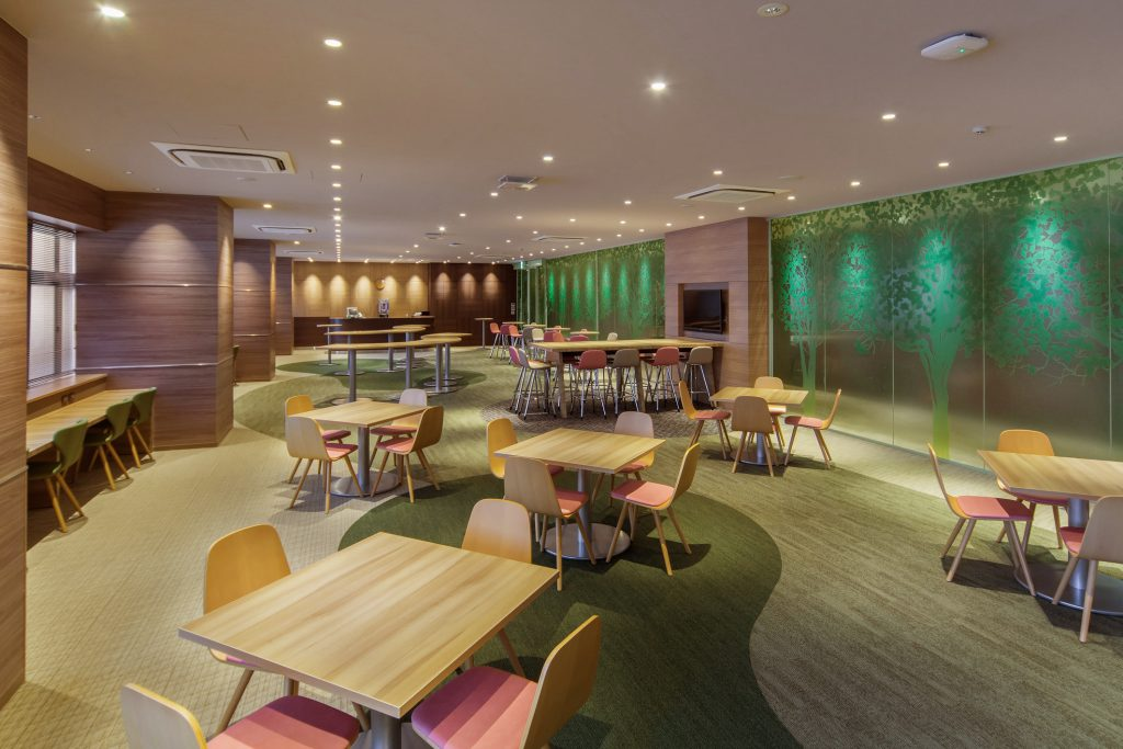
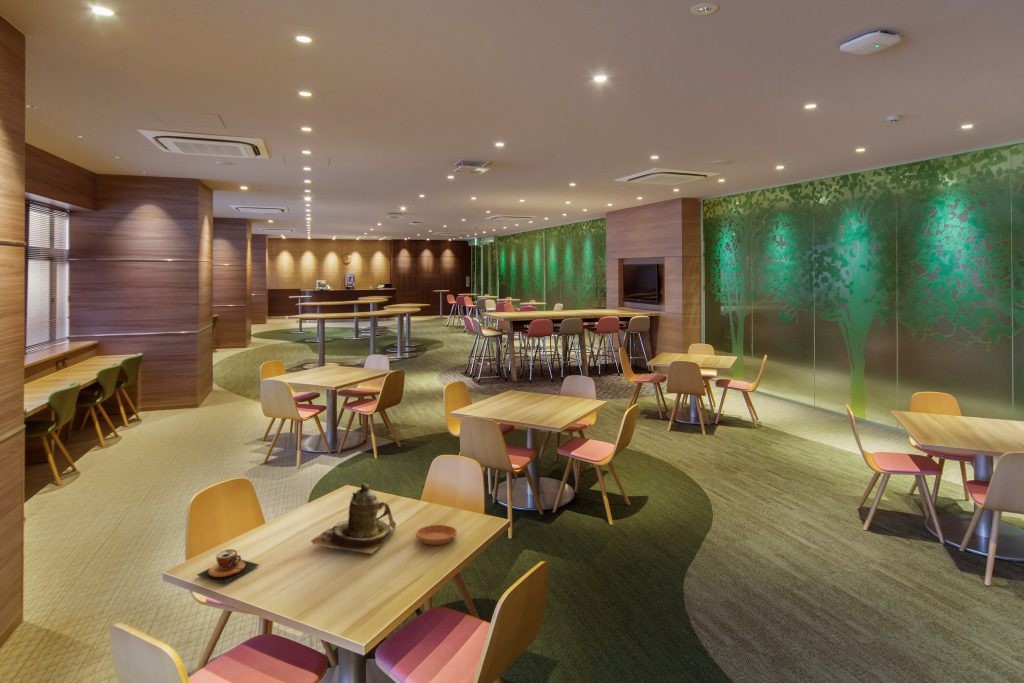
+ saucer (436, 535)
+ teapot (356, 512)
+ teacup (228, 561)
